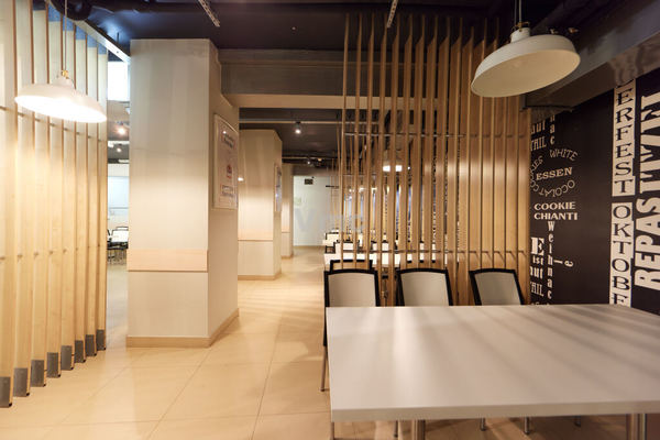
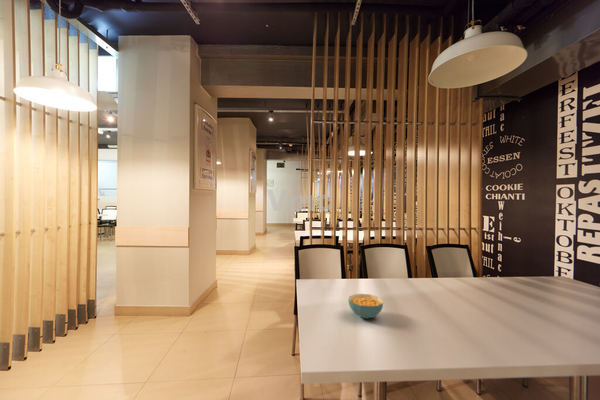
+ cereal bowl (365, 308)
